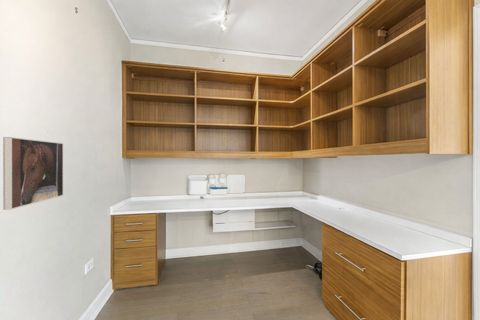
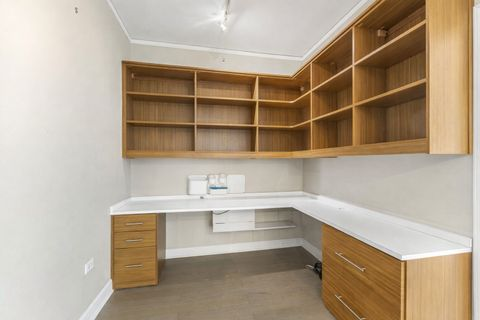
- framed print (38, 171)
